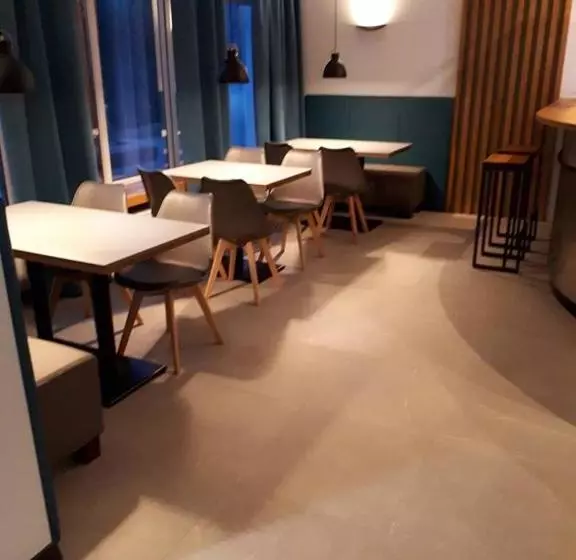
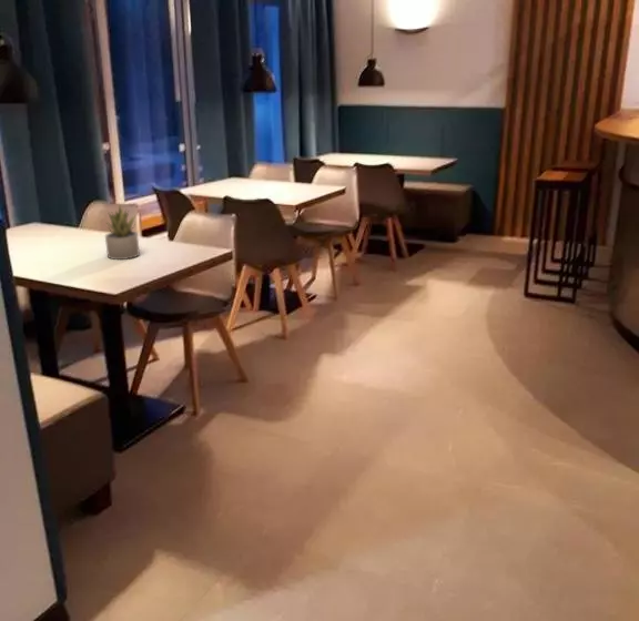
+ succulent plant (120, 231)
